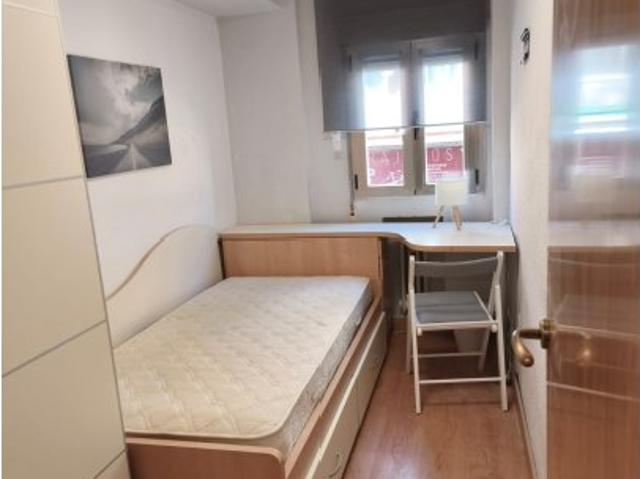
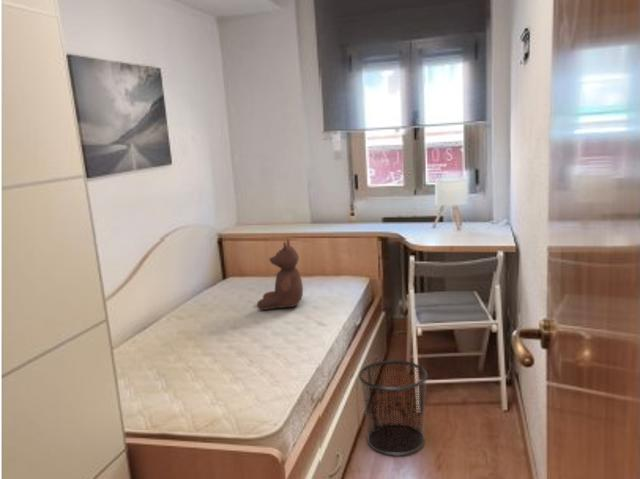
+ stuffed bear (278, 273)
+ waste bin (394, 407)
